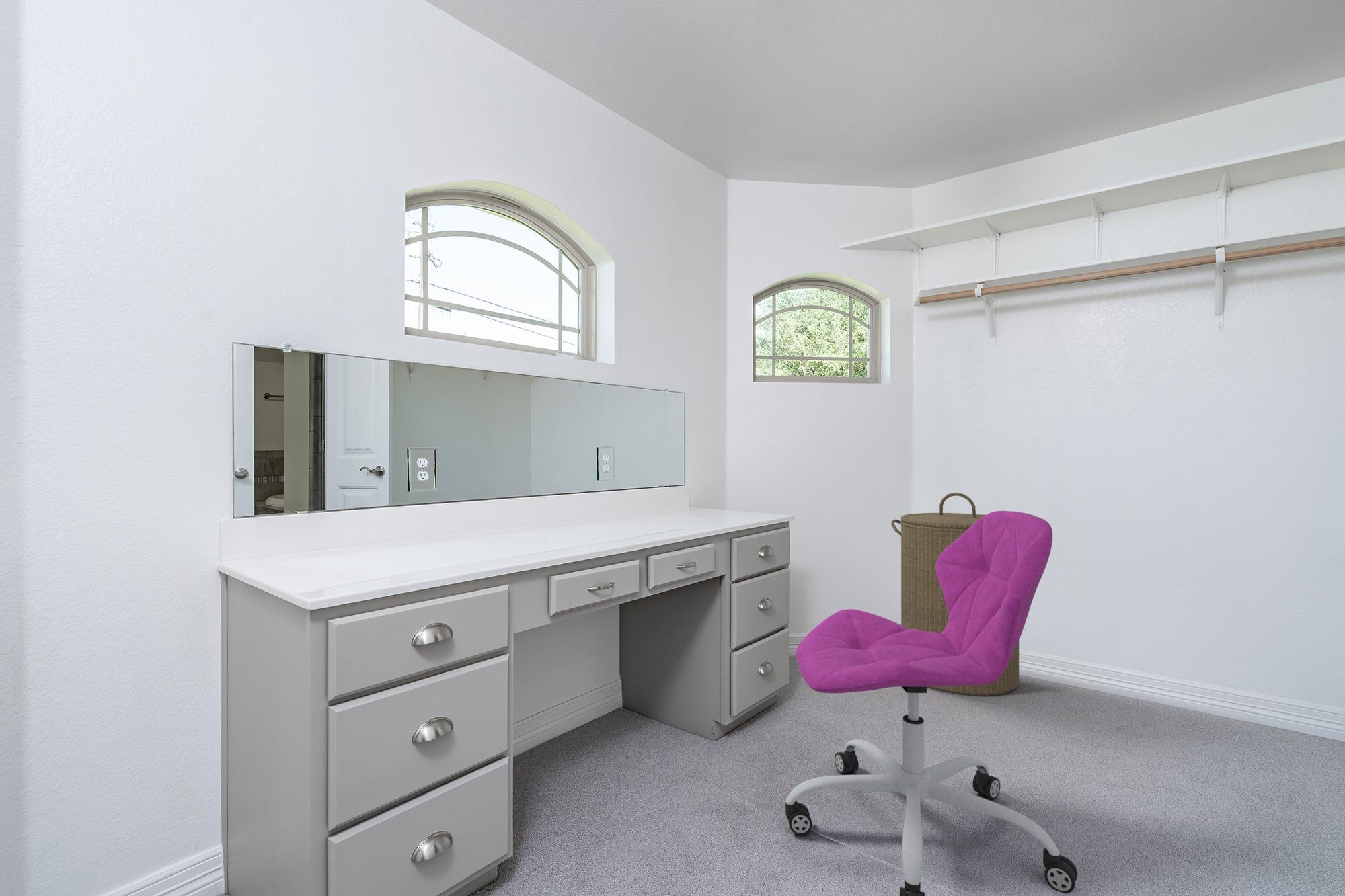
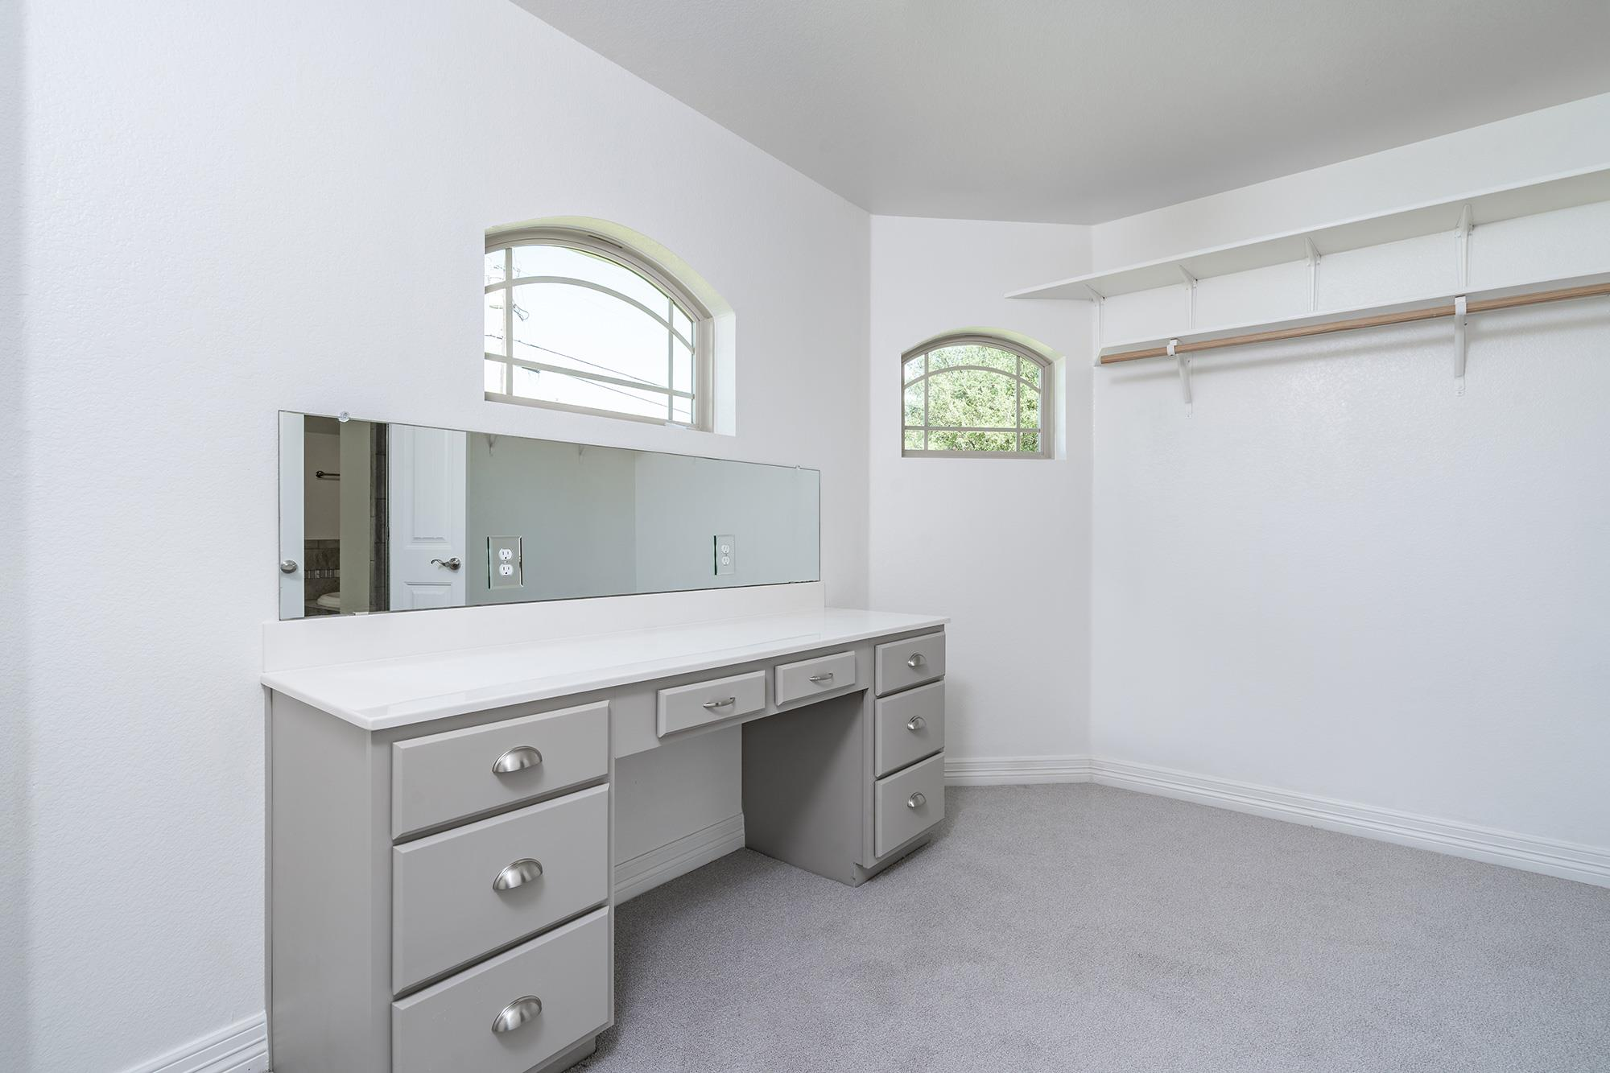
- laundry hamper (942, 589)
- office chair (909, 672)
